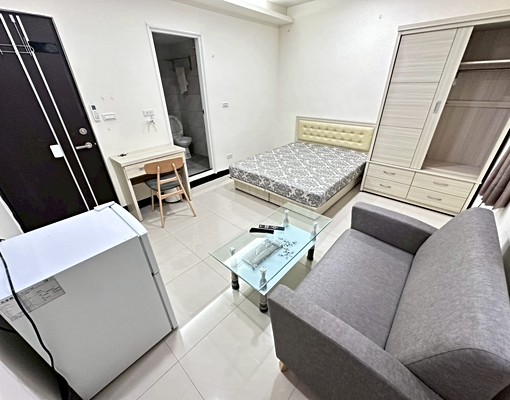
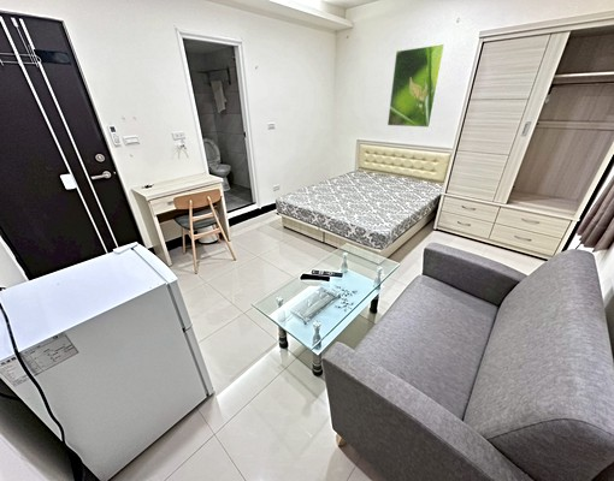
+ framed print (413, 89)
